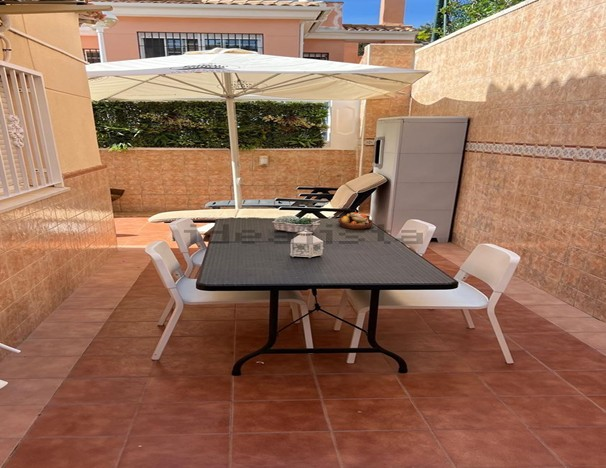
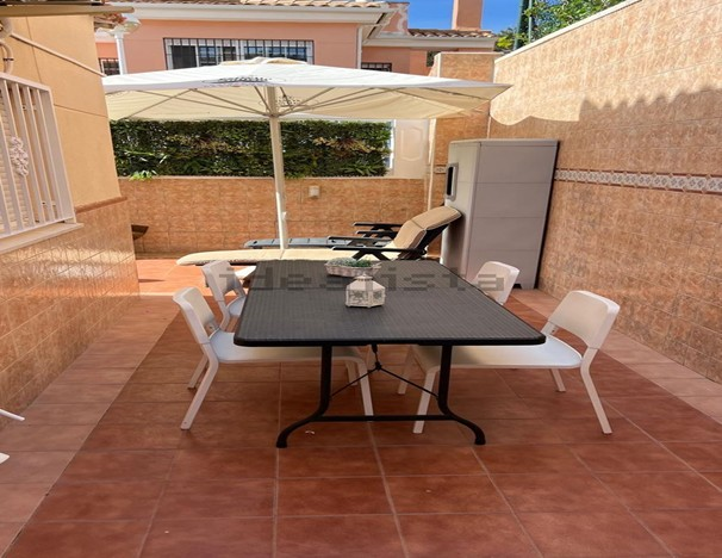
- fruit bowl (355, 219)
